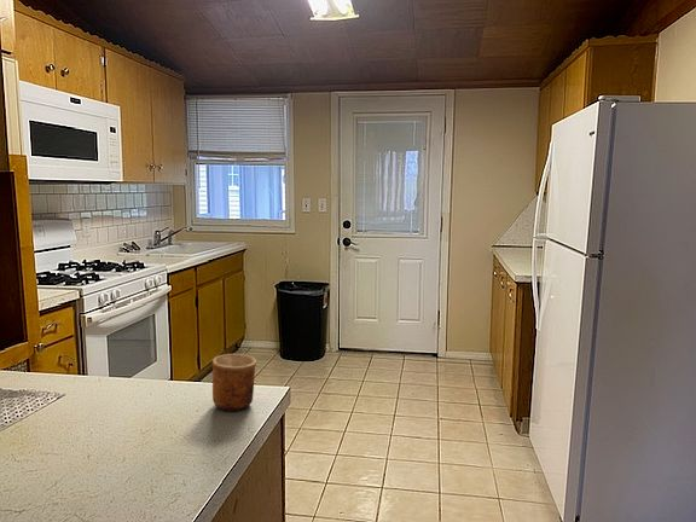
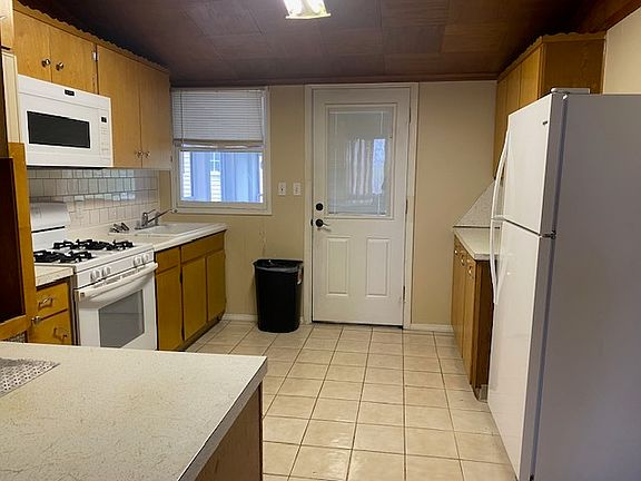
- cup (234, 382)
